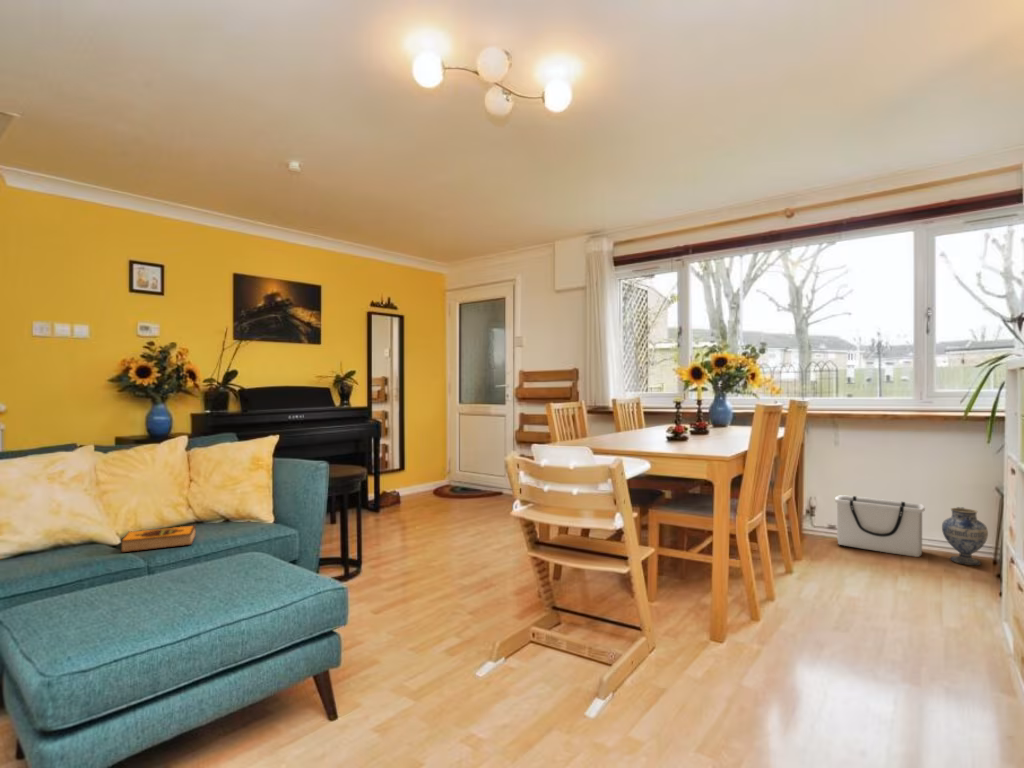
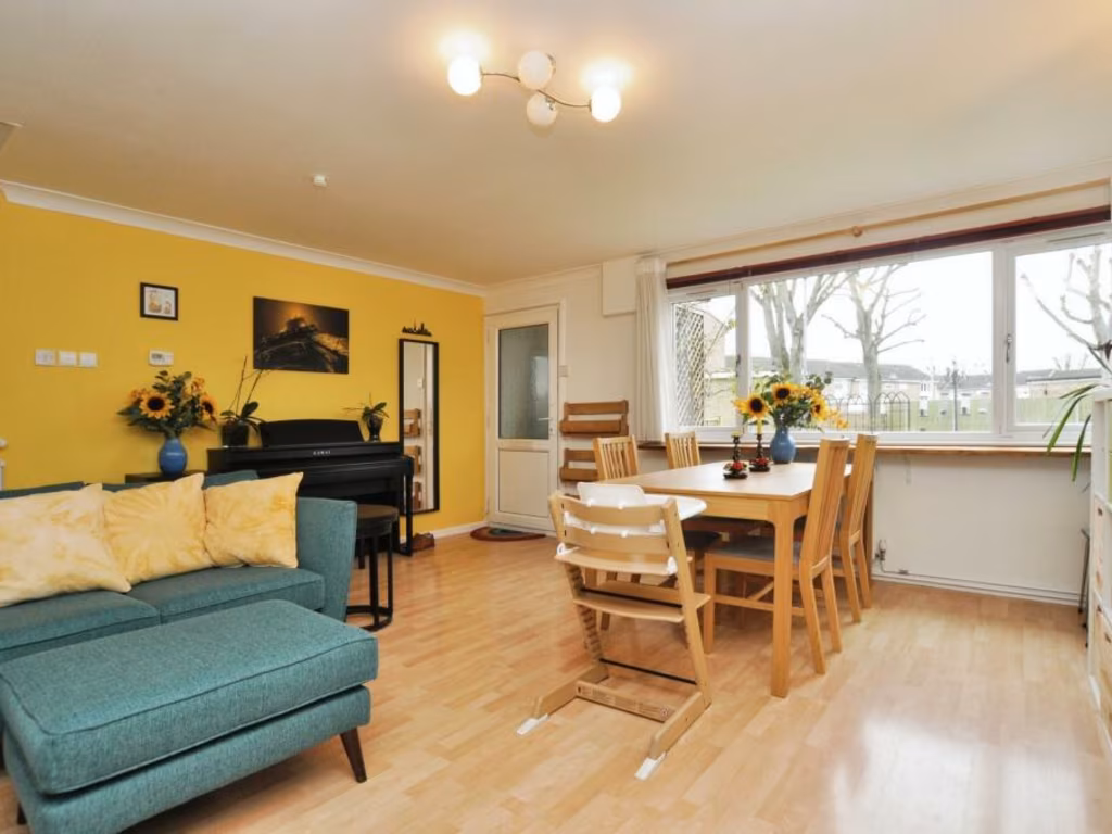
- ceramic jug (964, 535)
- hardback book (160, 537)
- storage bin (878, 524)
